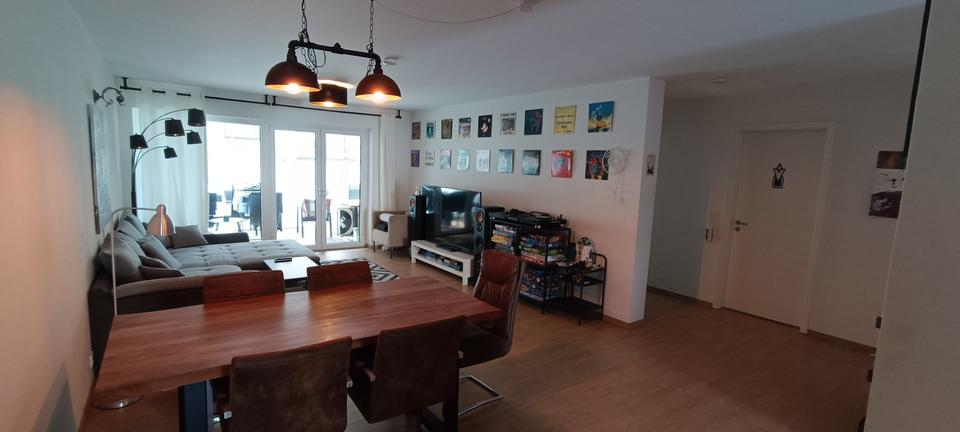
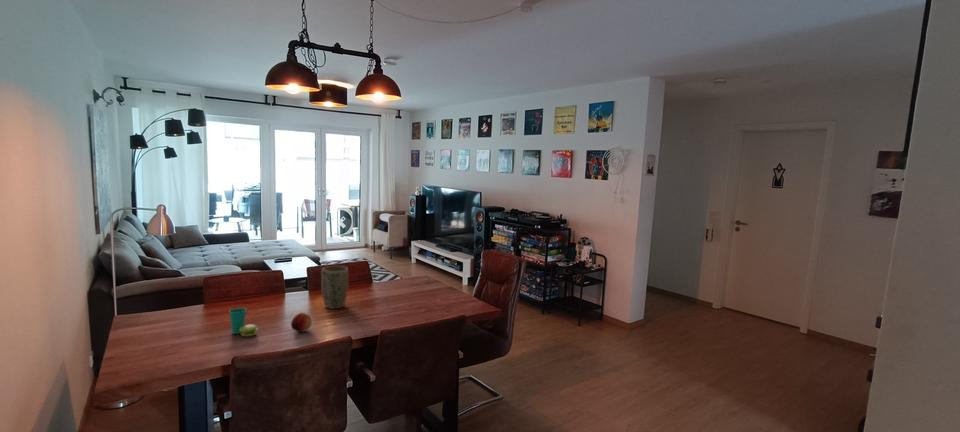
+ plant pot (334, 287)
+ cup (243, 322)
+ fruit (301, 322)
